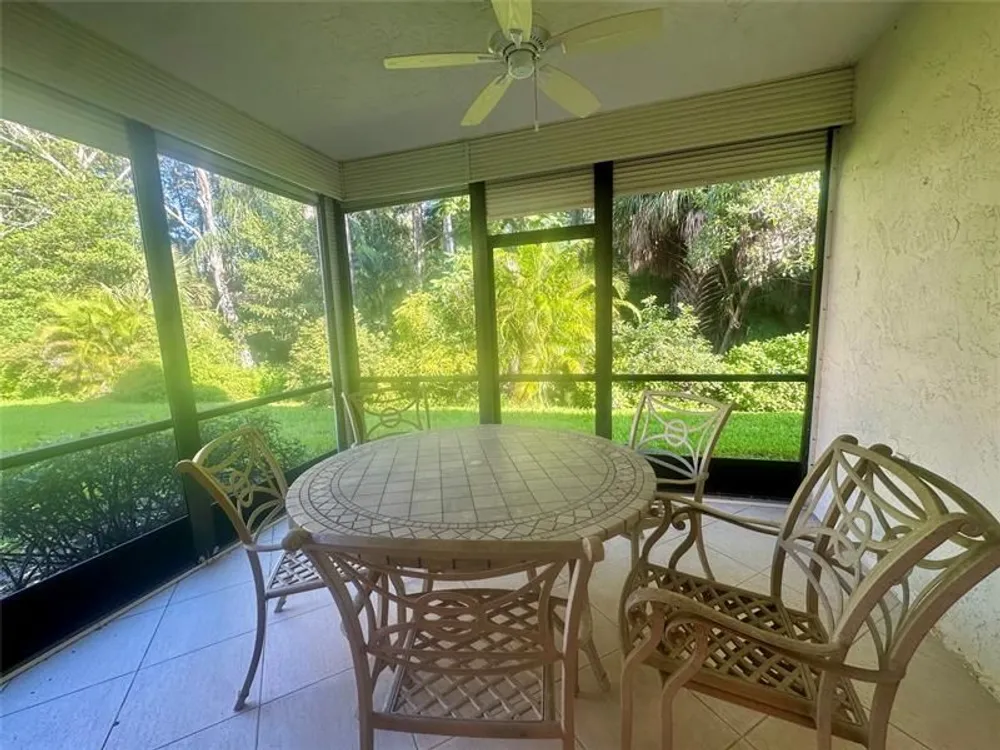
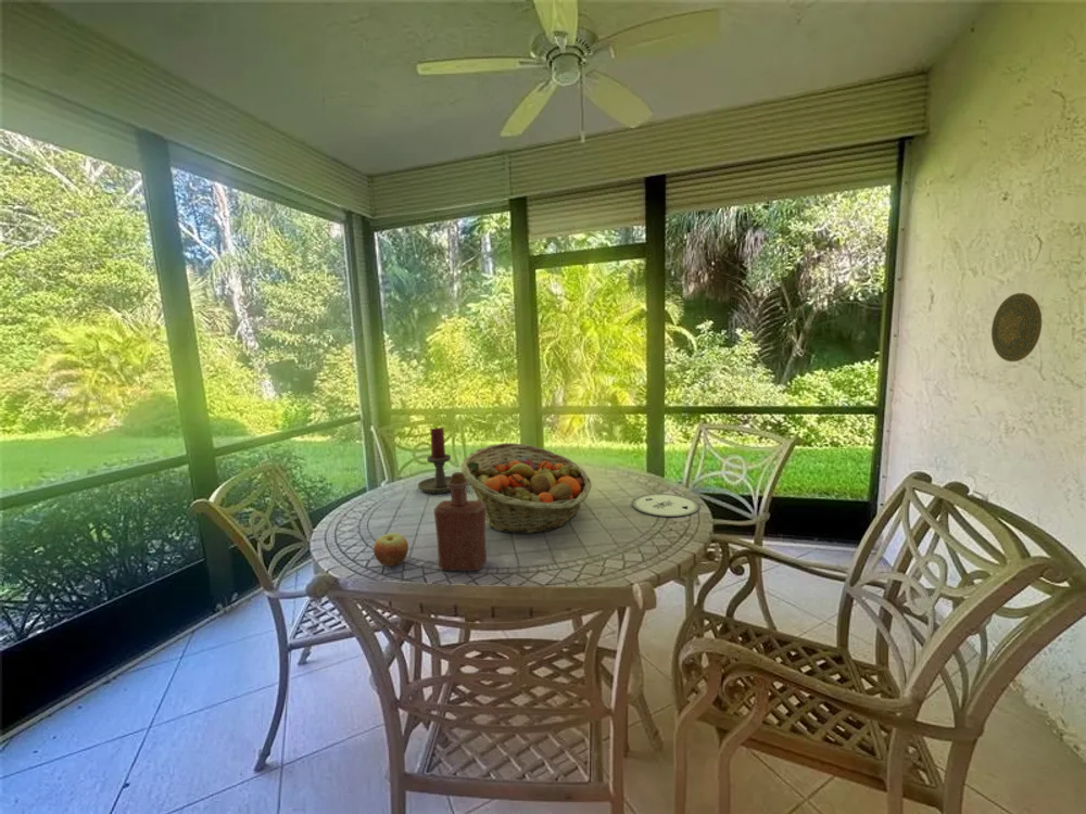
+ candle holder (444, 457)
+ plate (665, 504)
+ decorative plate (1011, 328)
+ apple (391, 549)
+ fruit basket (528, 483)
+ bottle (460, 520)
